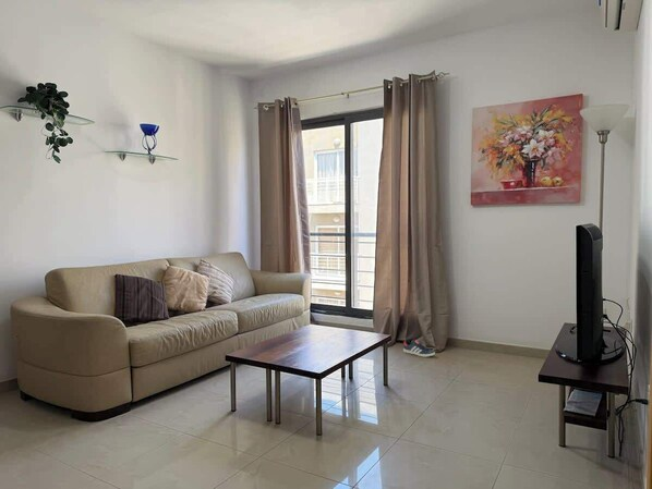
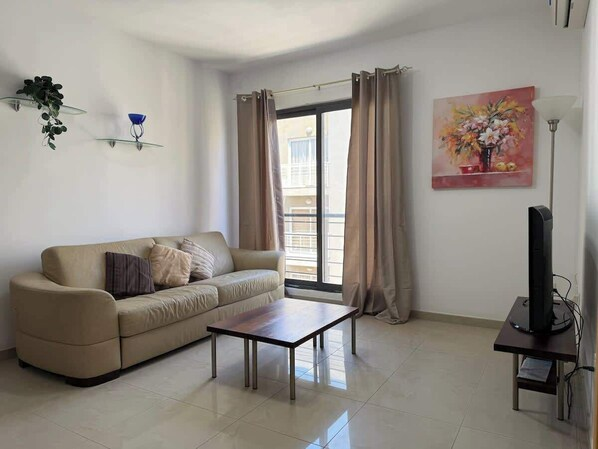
- sneaker (418, 346)
